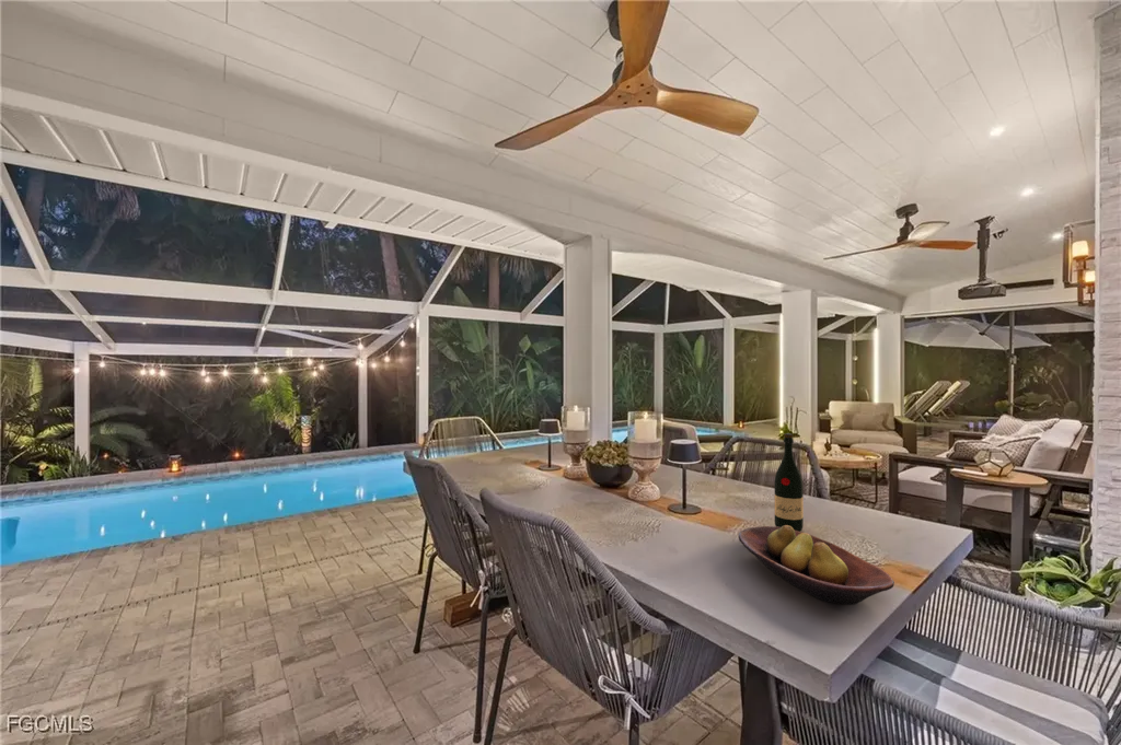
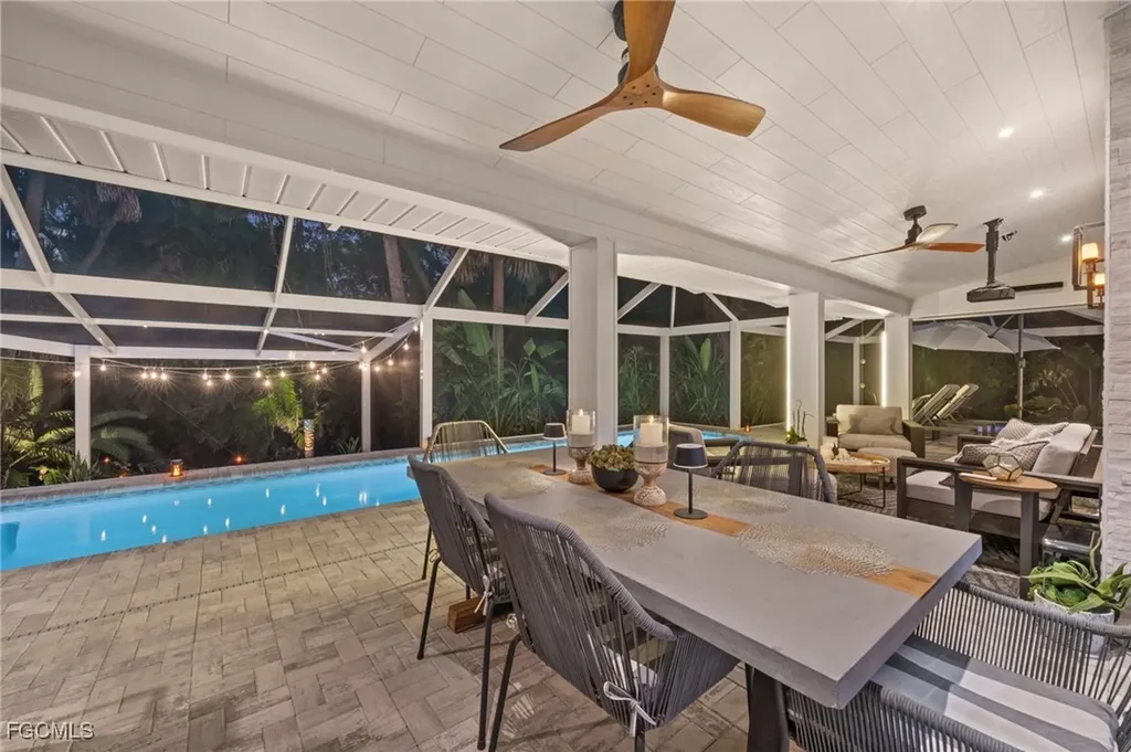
- wine bottle (788, 481)
- fruit bowl (806, 555)
